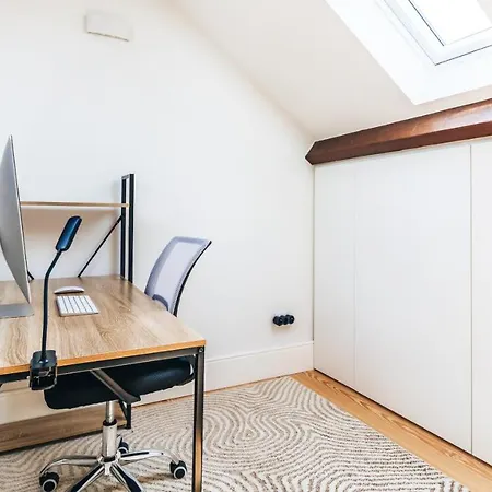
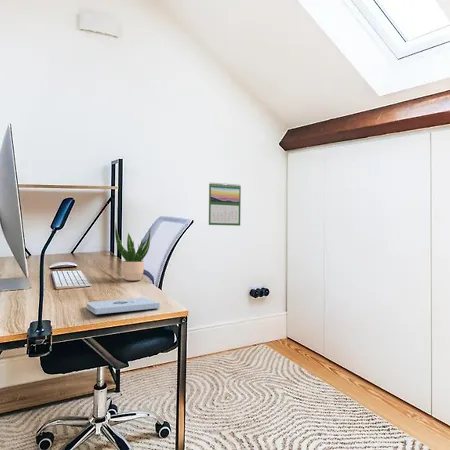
+ calendar (225, 204)
+ potted plant (132, 251)
+ notepad (122, 305)
